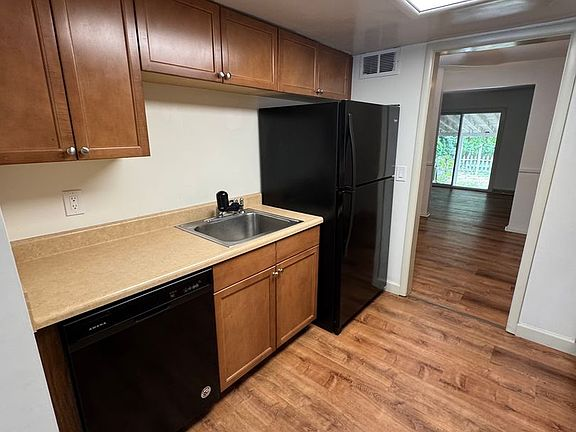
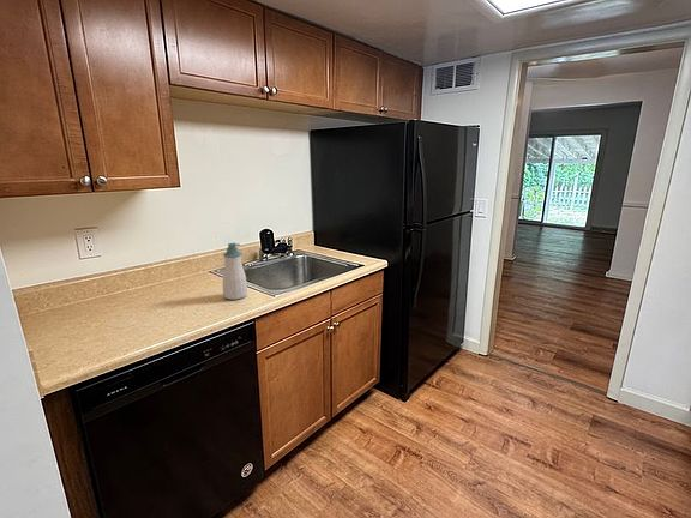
+ soap bottle (233, 270)
